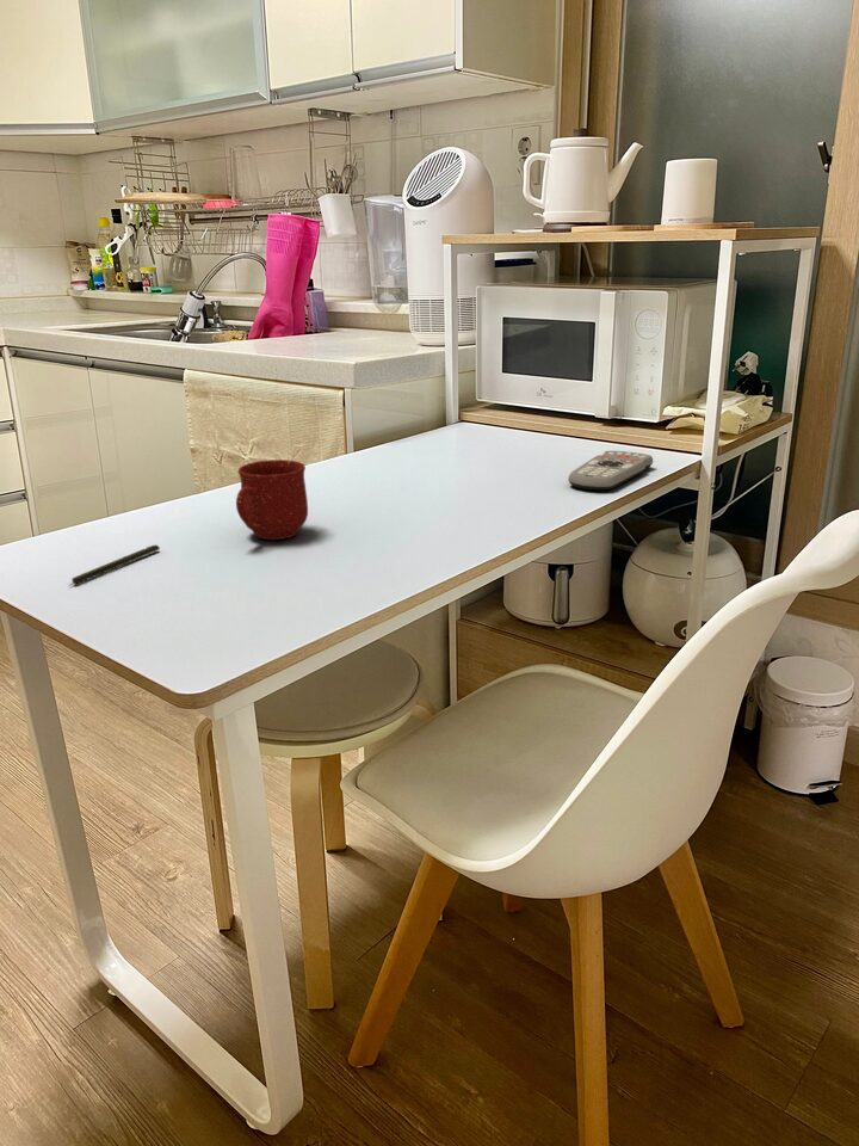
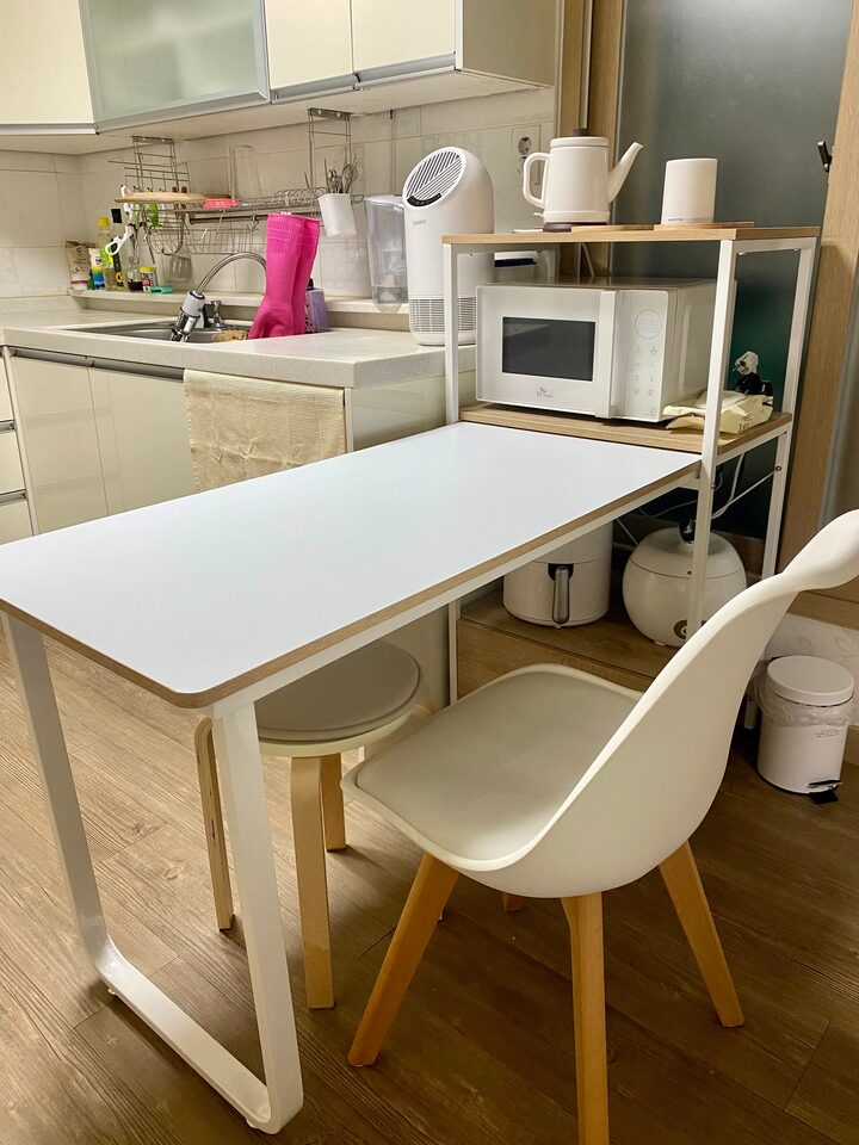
- pen (116, 563)
- remote control (608, 470)
- mug (266, 504)
